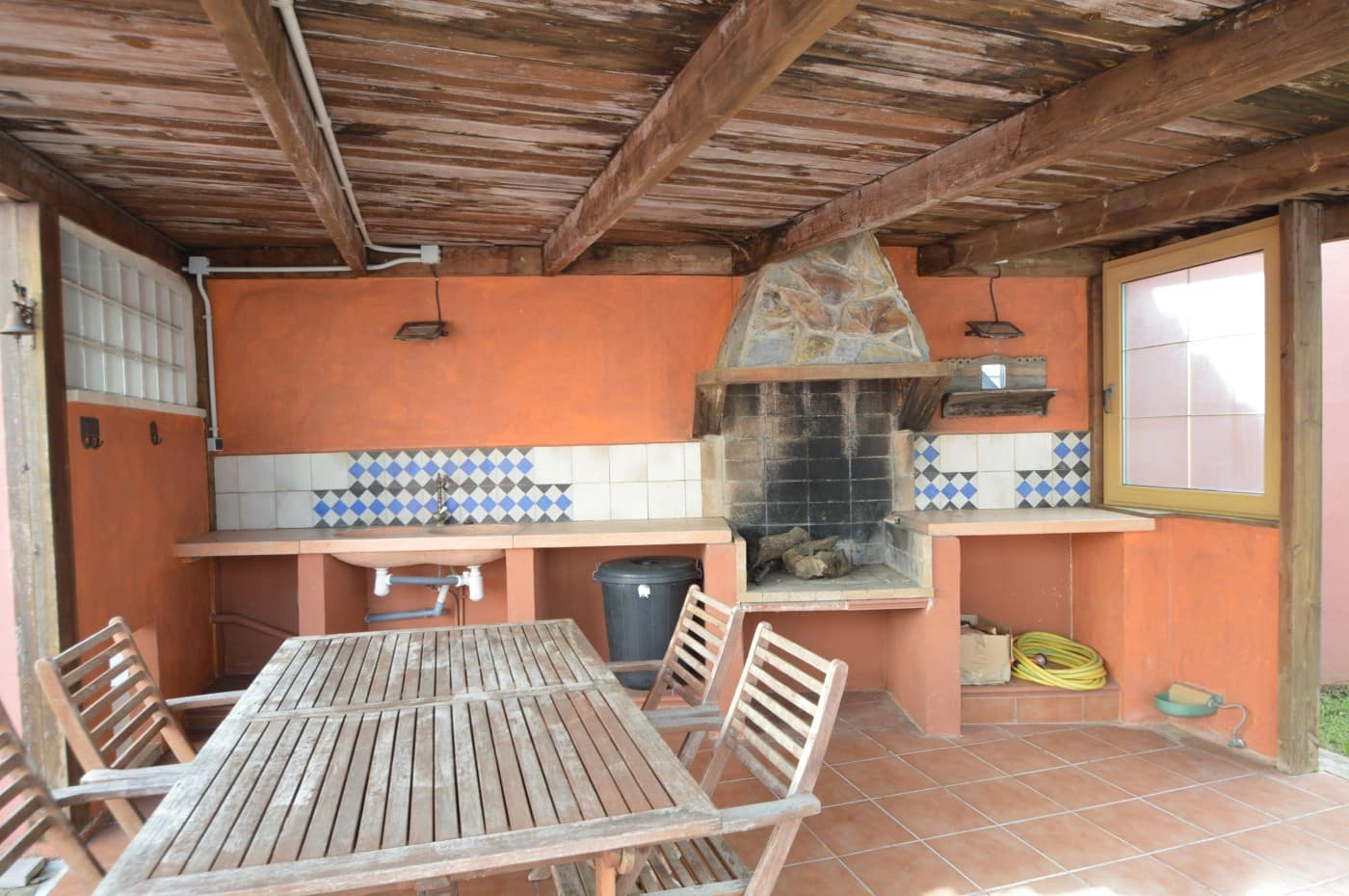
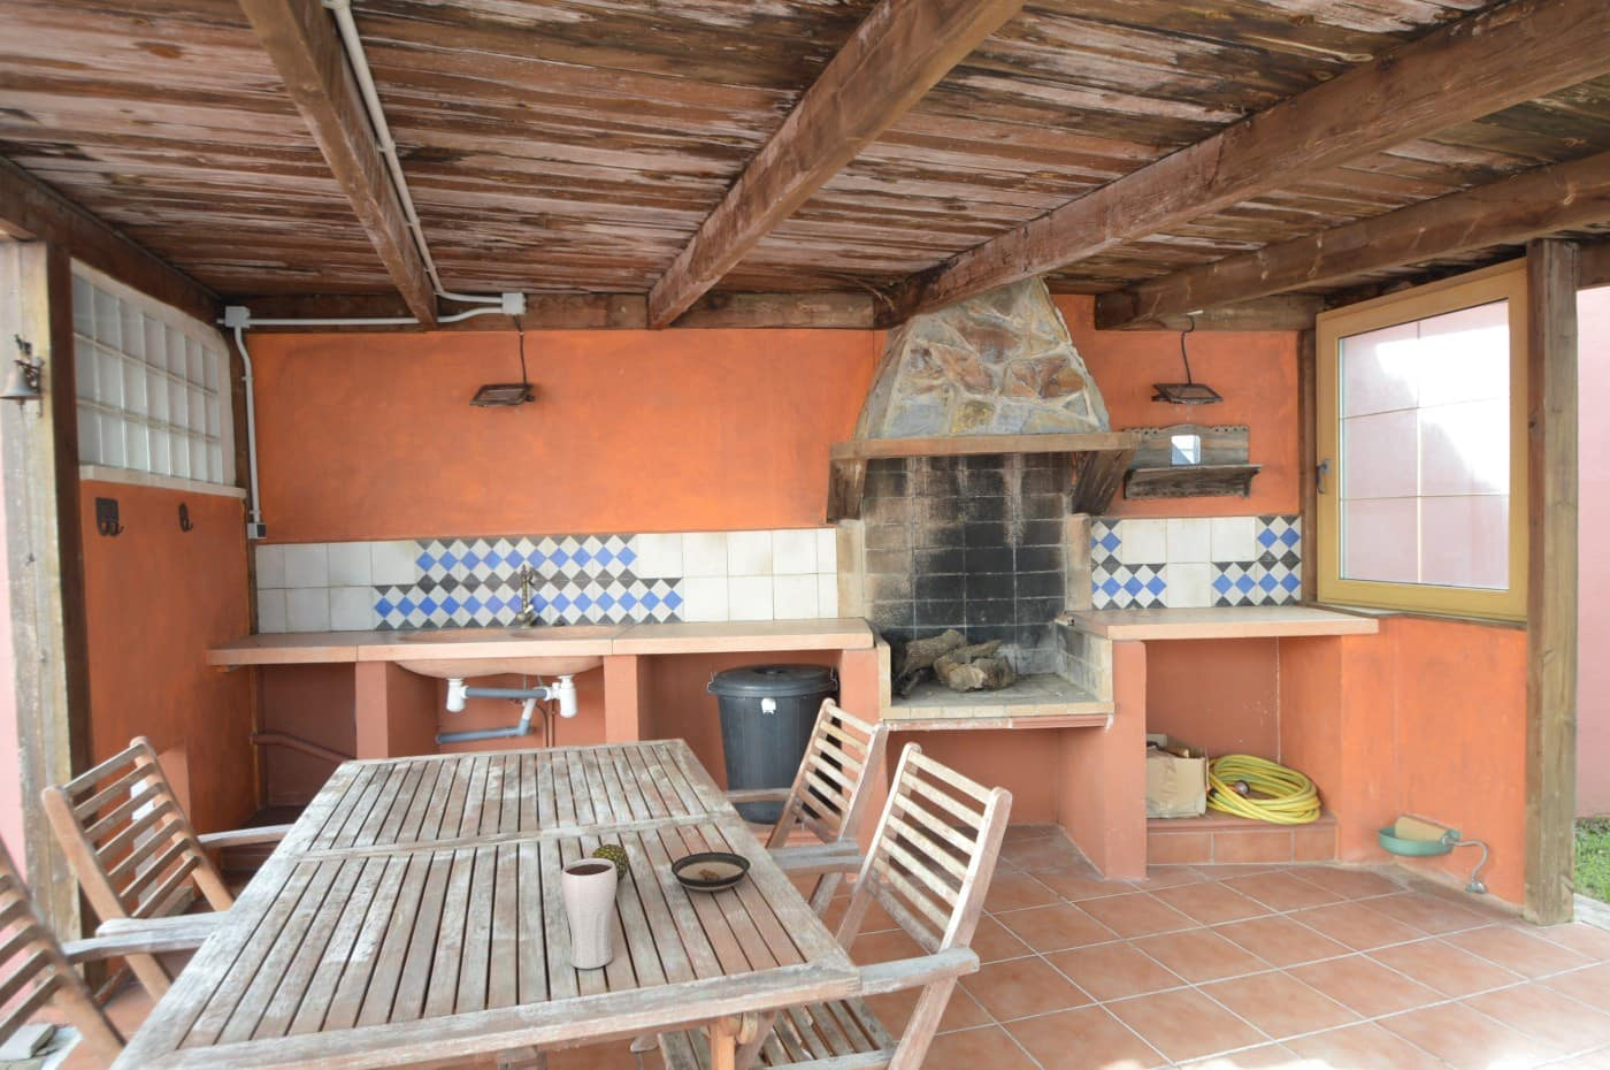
+ saucer (710, 874)
+ fruit (598, 857)
+ drinking glass (590, 914)
